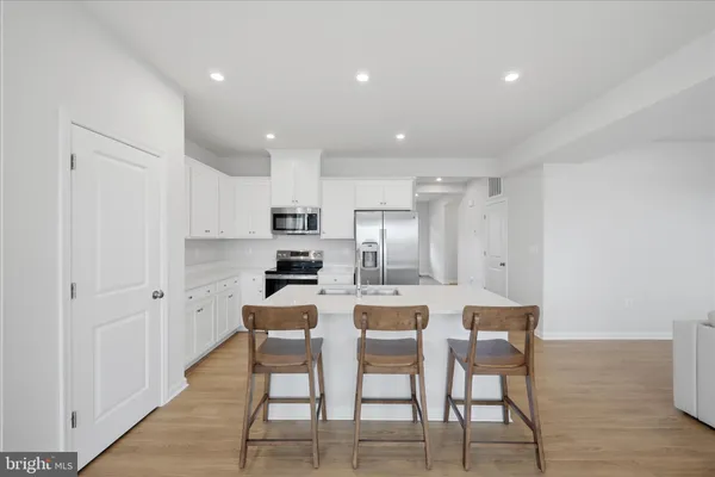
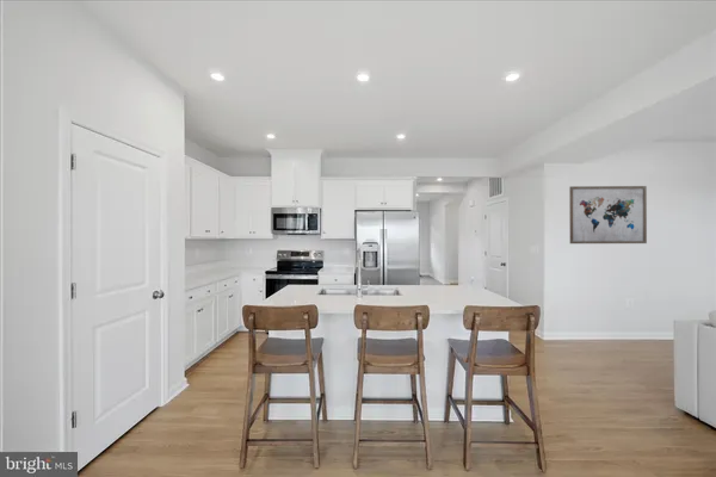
+ wall art (607, 215)
